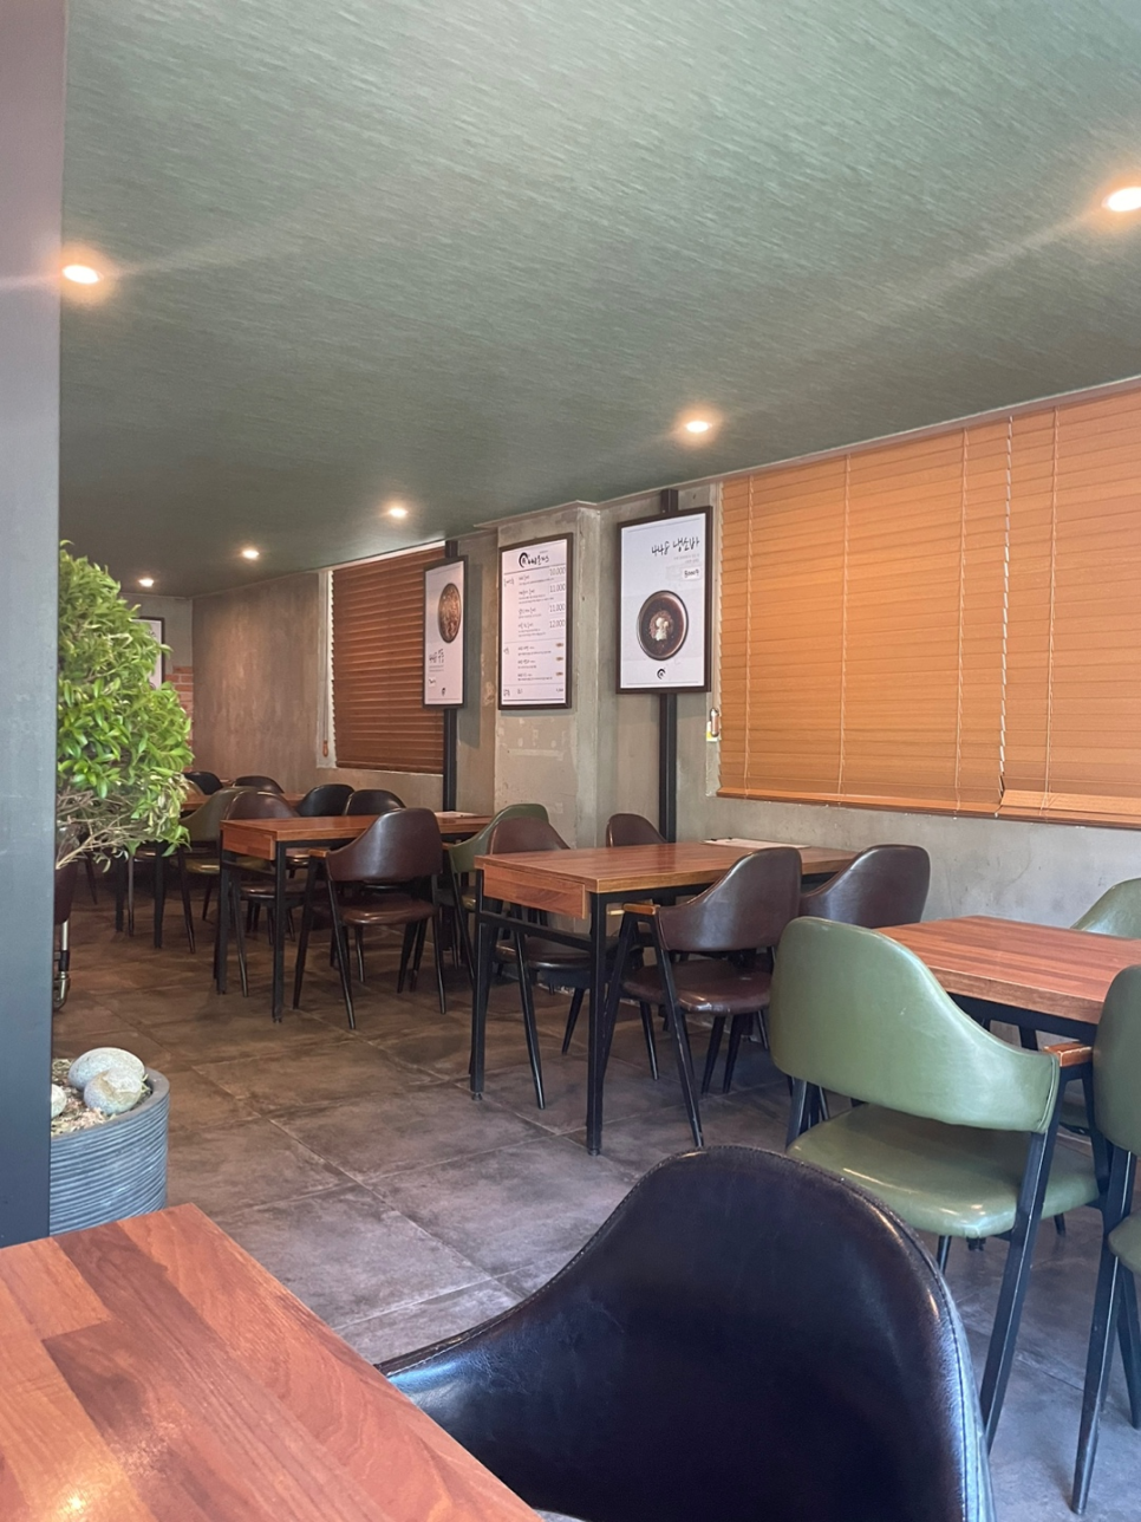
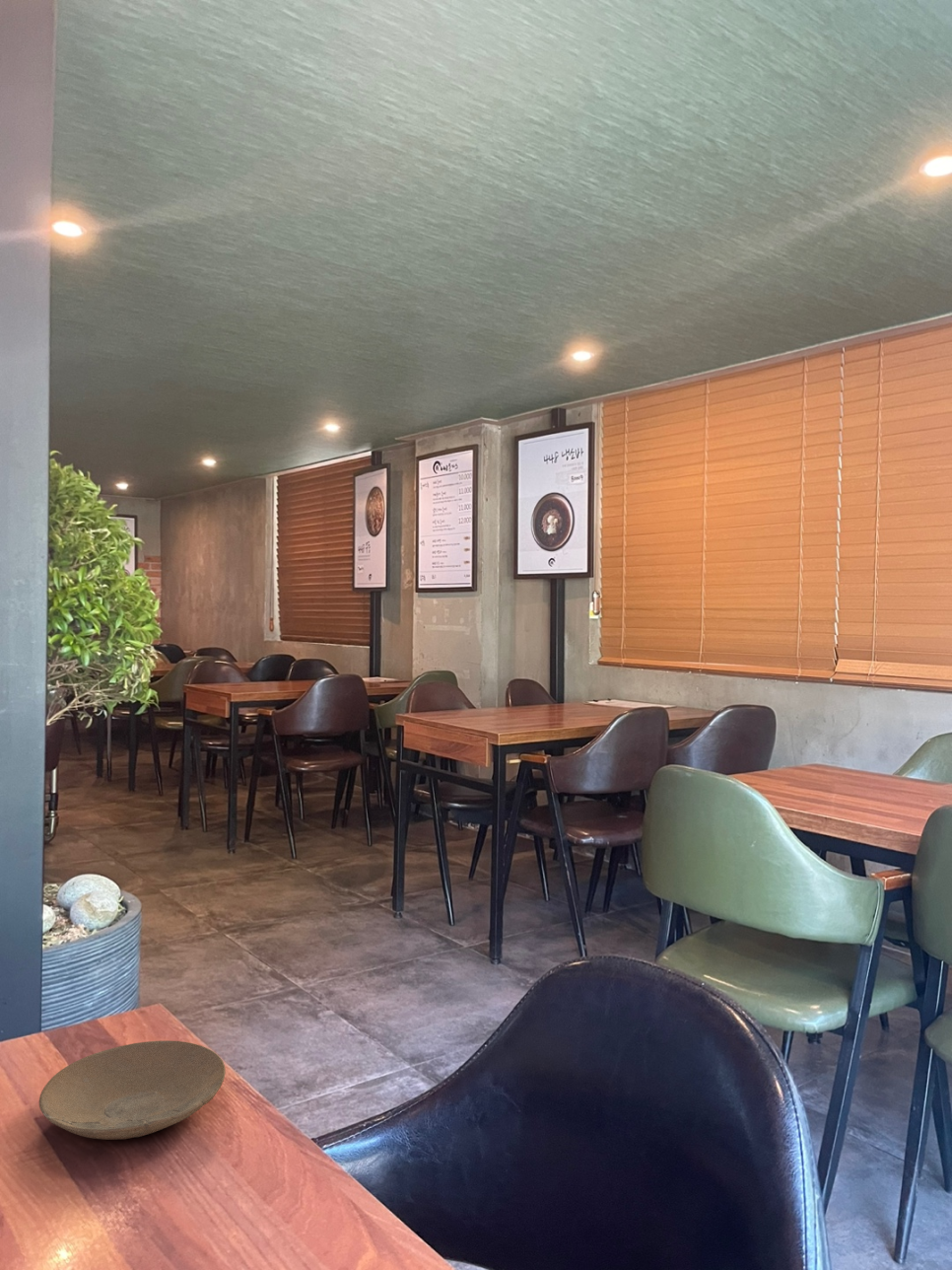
+ plate (135, 1094)
